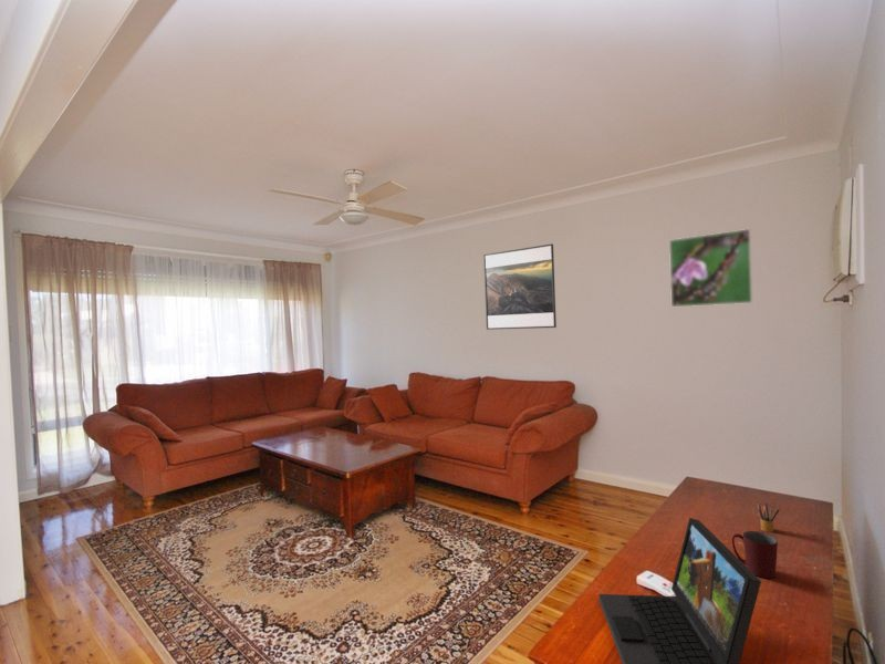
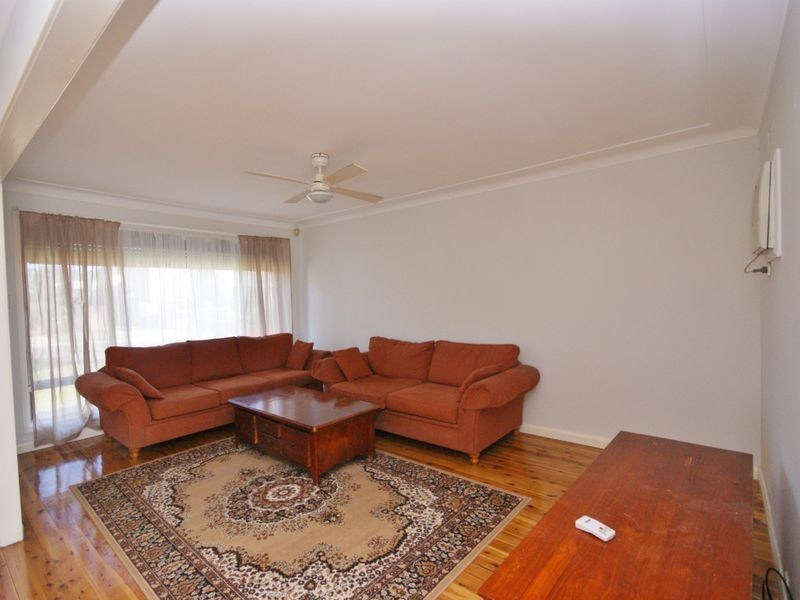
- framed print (518, 289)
- pencil box (768, 517)
- laptop (671, 589)
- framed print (708, 270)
- mug (754, 552)
